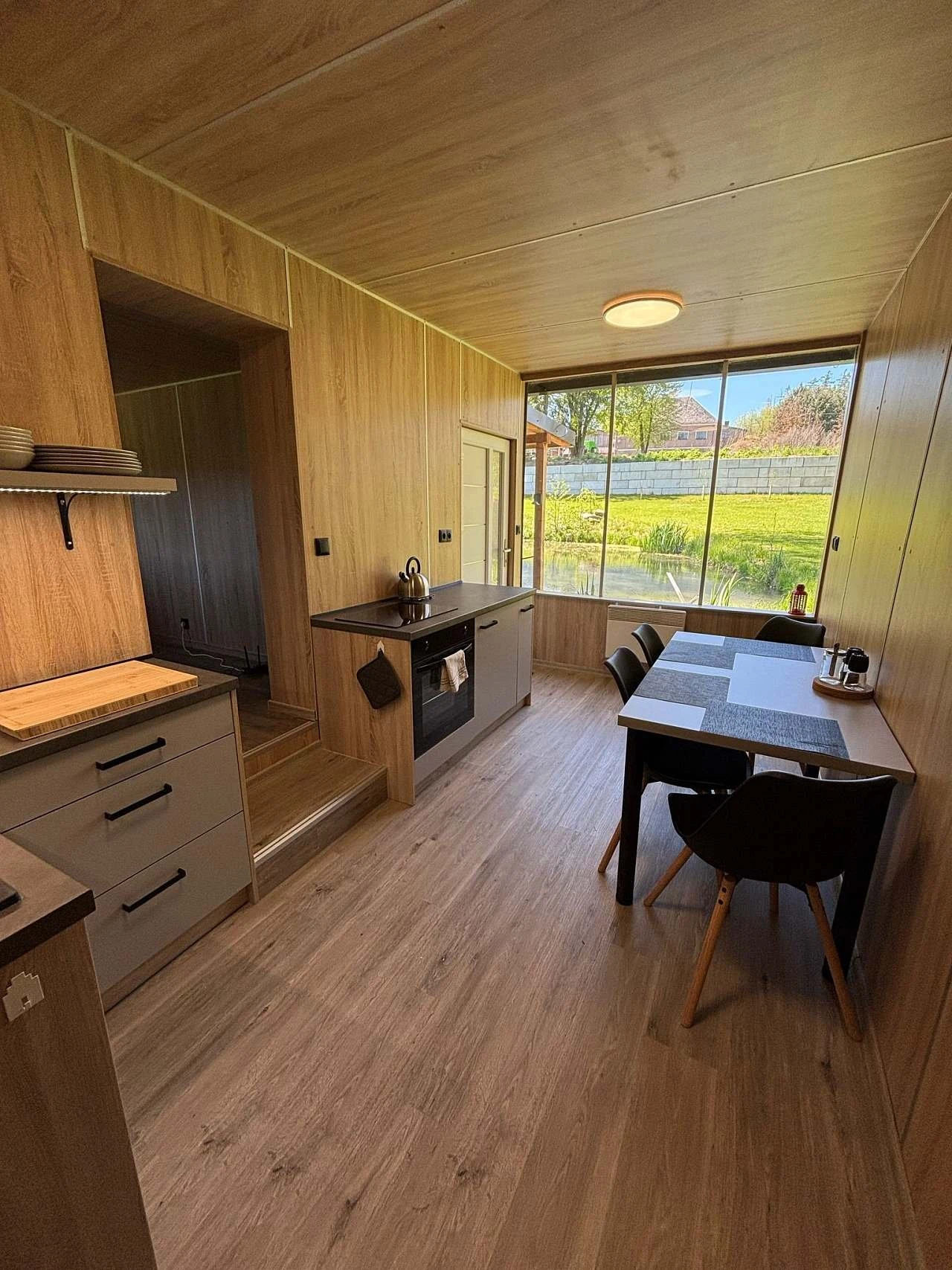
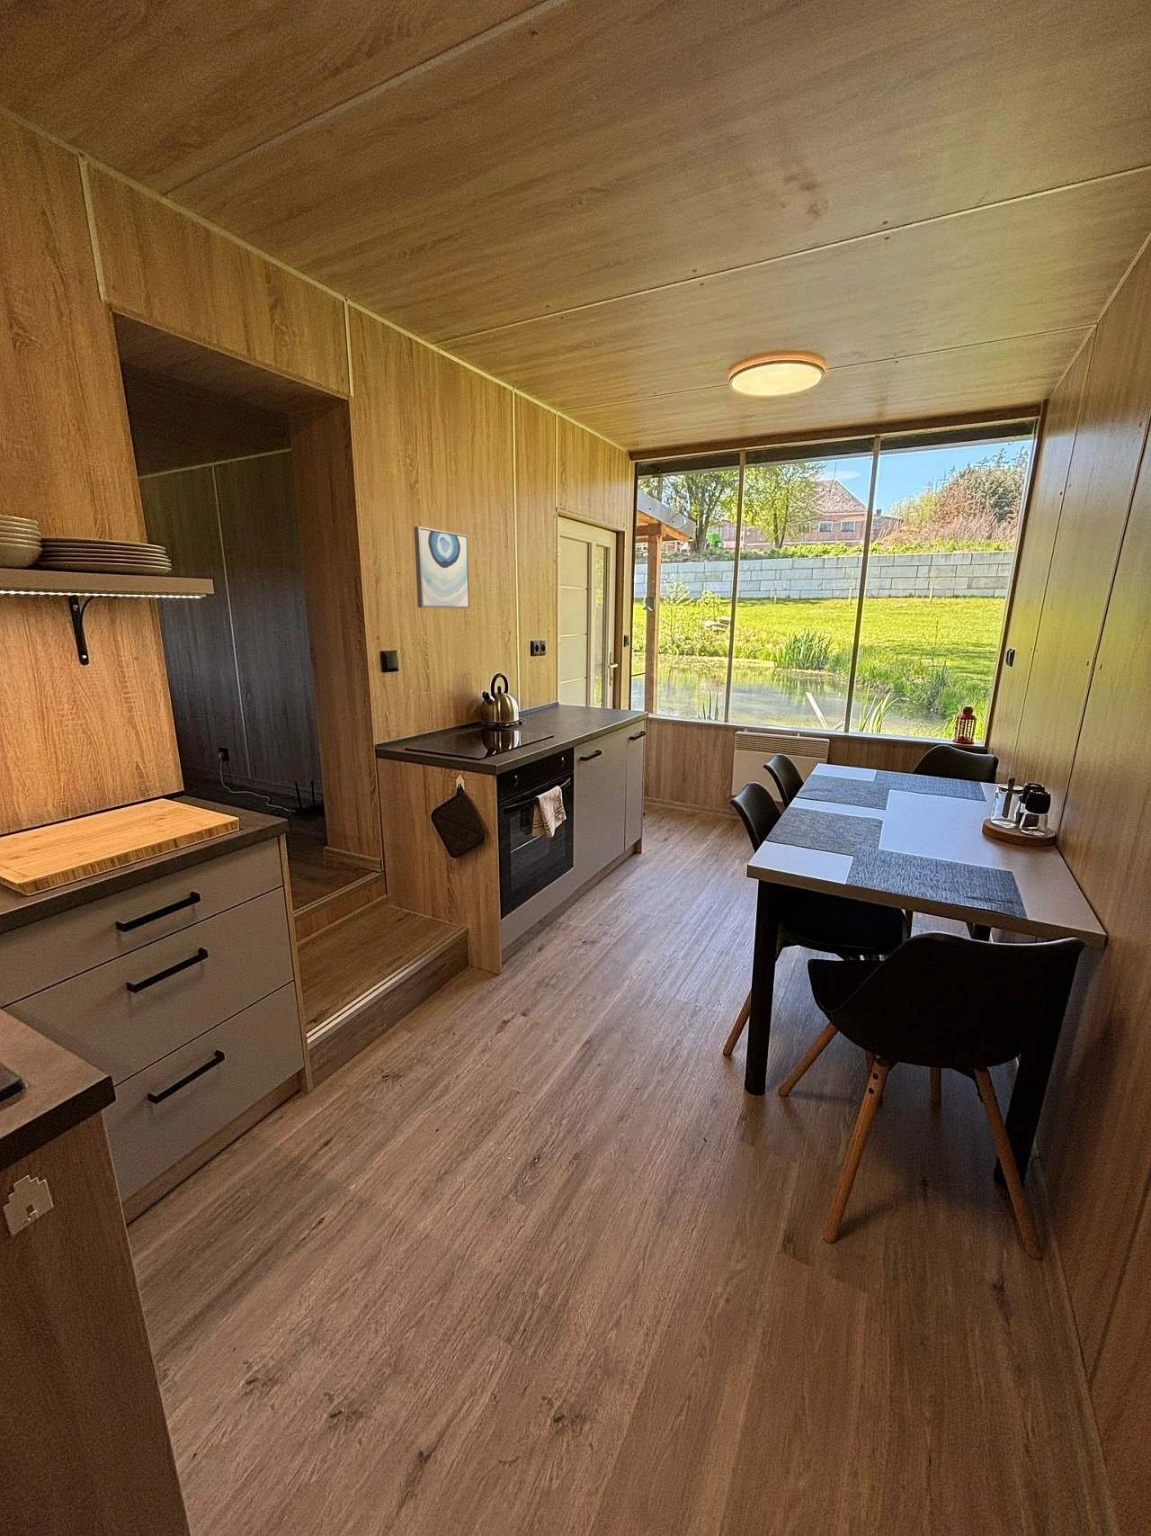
+ wall art (444, 570)
